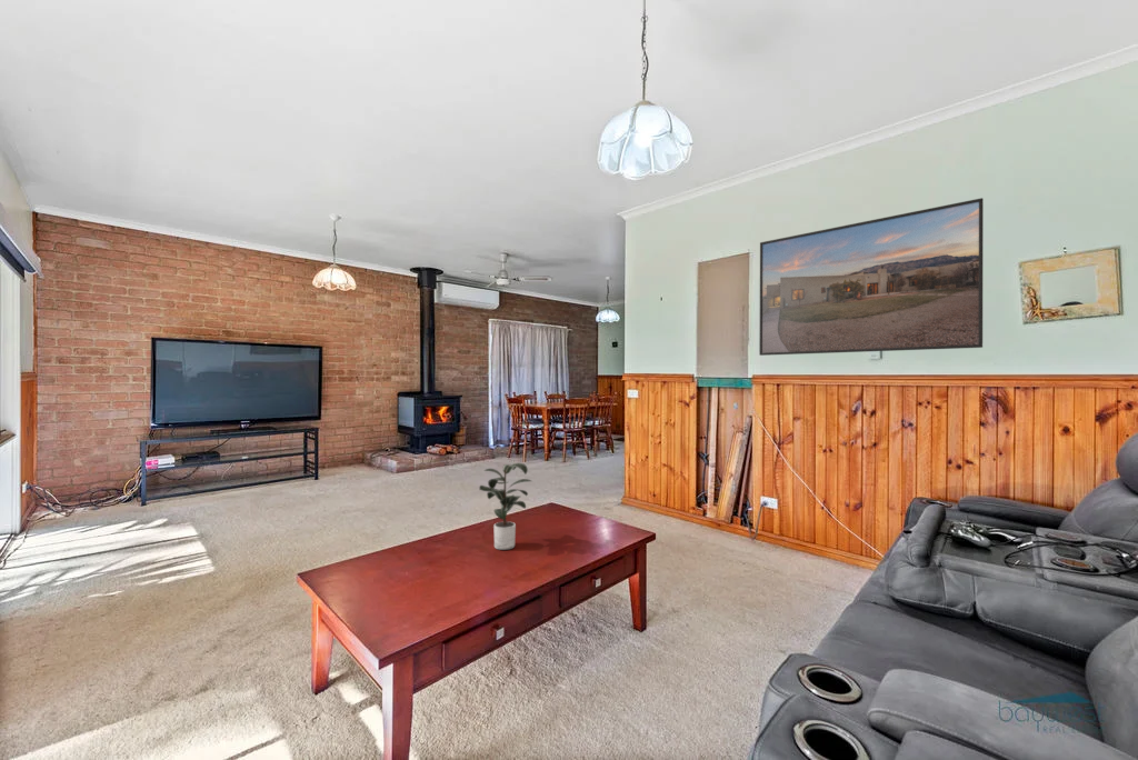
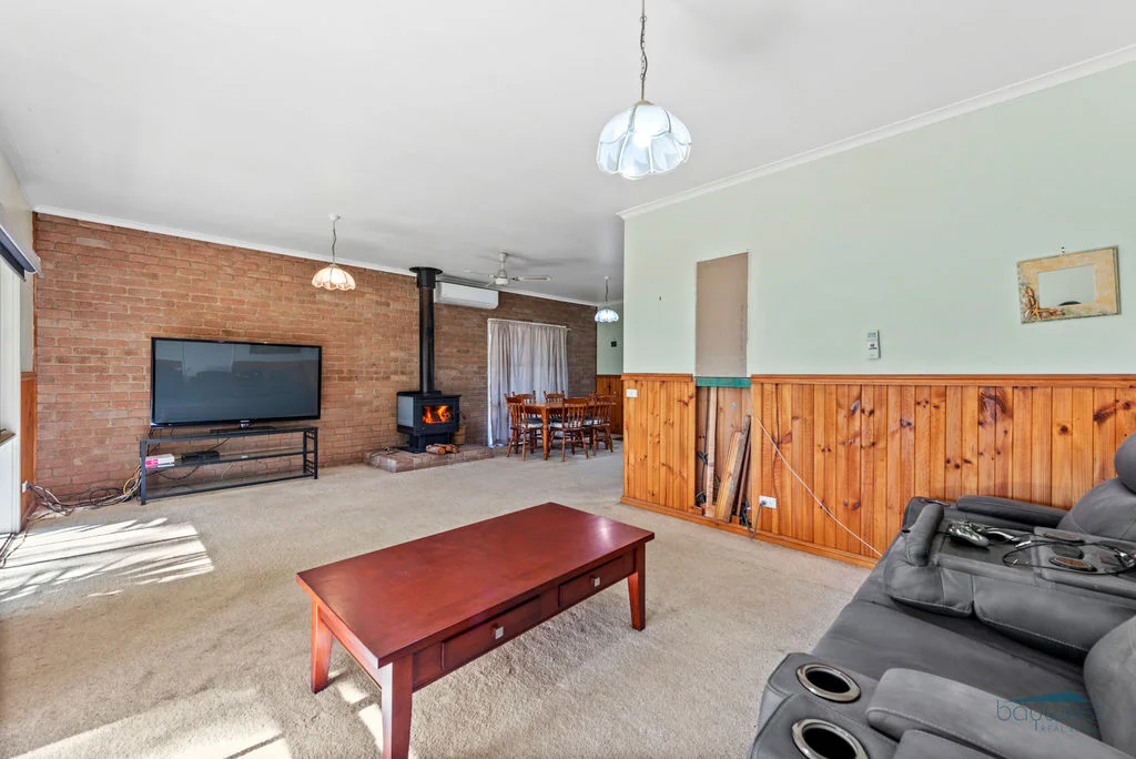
- potted plant (501, 502)
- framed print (856, 287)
